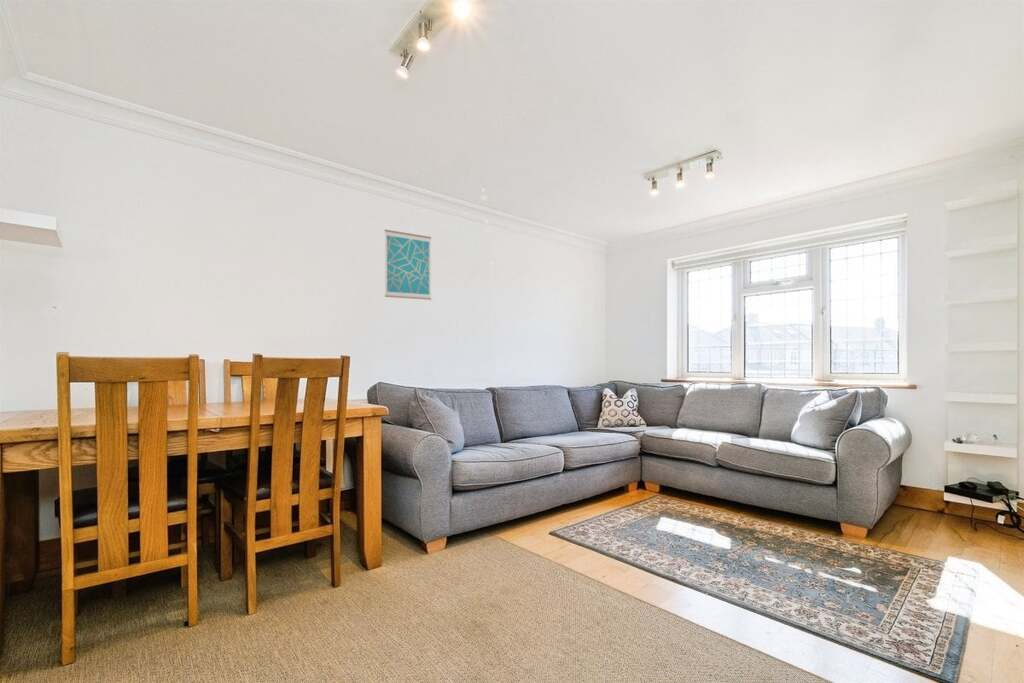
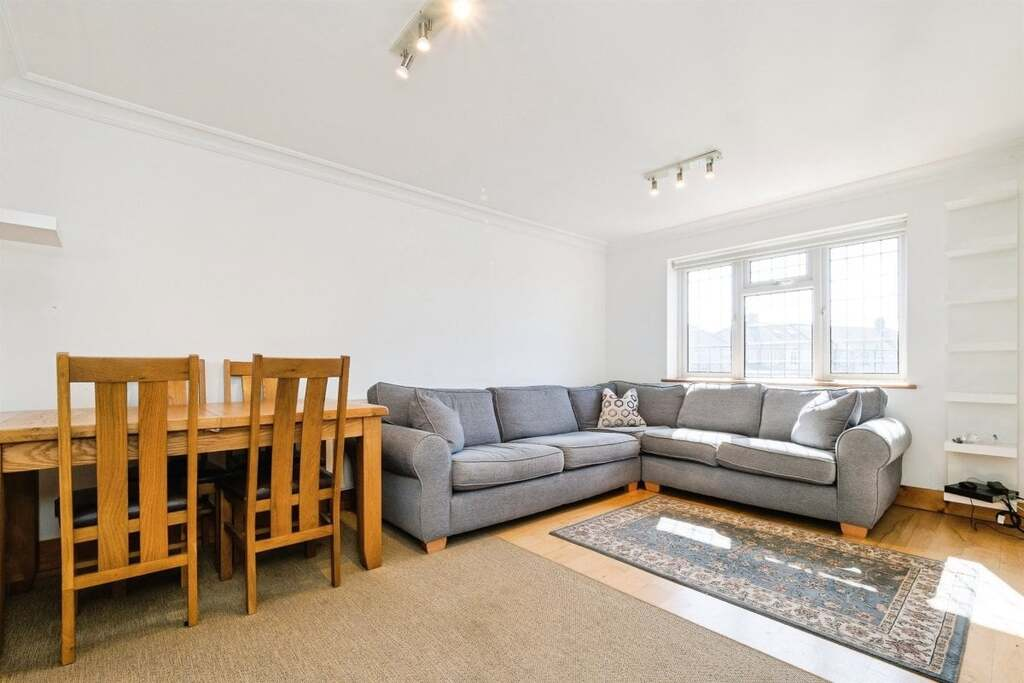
- wall art (408, 265)
